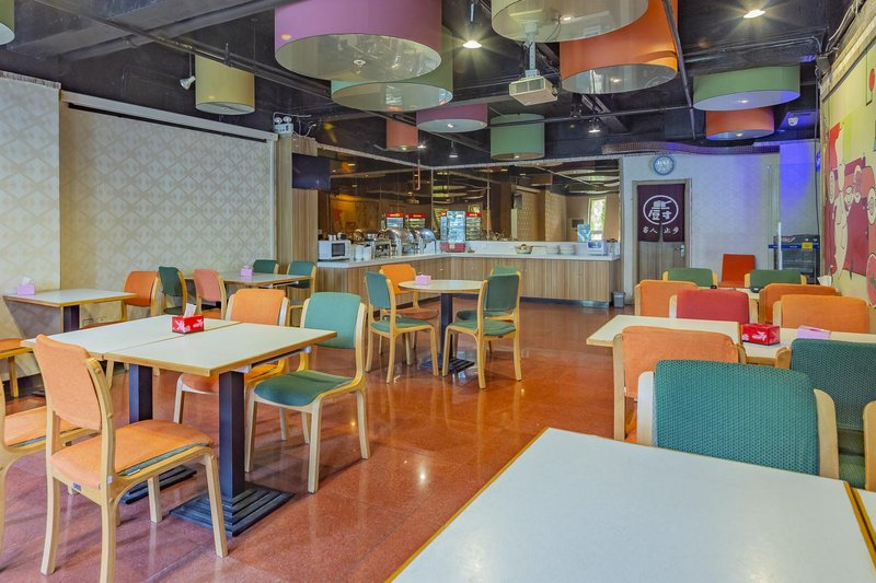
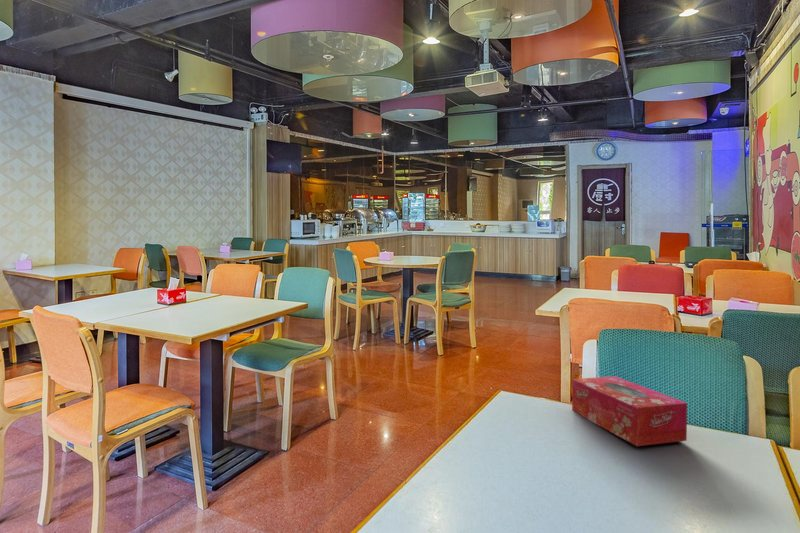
+ tissue box (624, 407)
